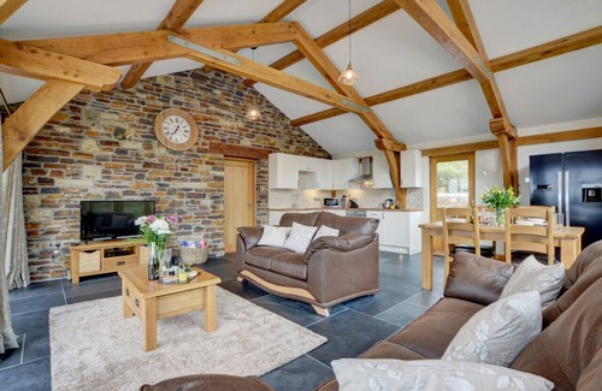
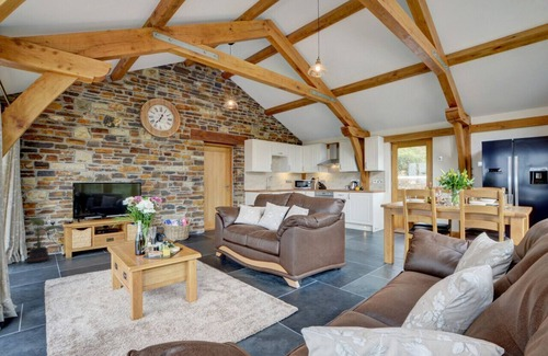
+ potted plant (41, 239)
